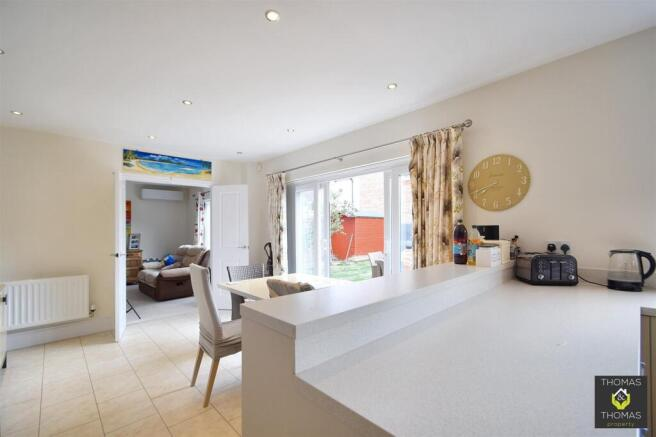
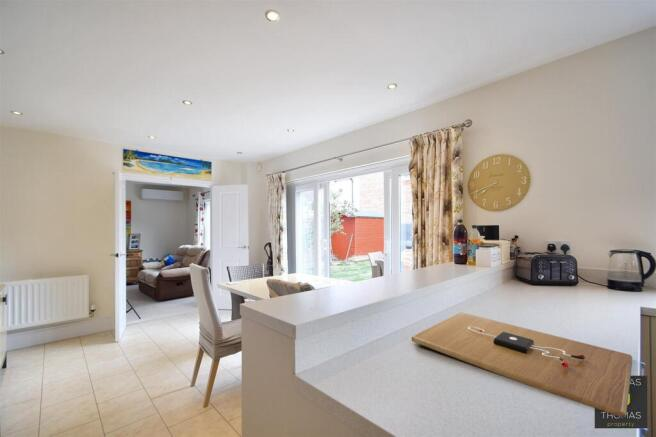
+ cutting board (513, 344)
